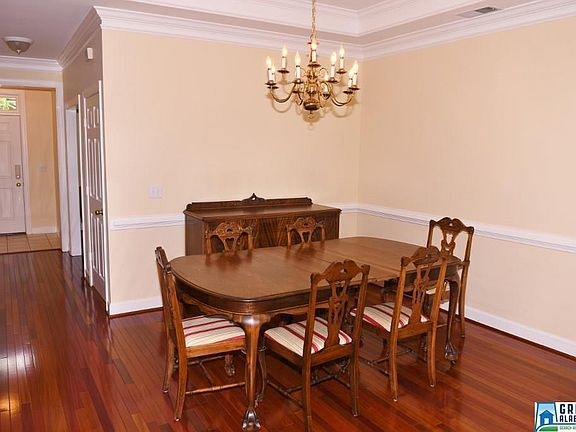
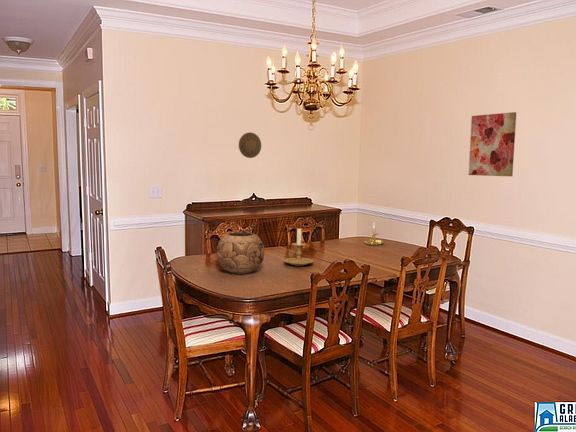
+ wall art (491, 145)
+ candle holder (372, 233)
+ decorative bowl (240, 252)
+ decorative plate (250, 145)
+ candle holder (298, 245)
